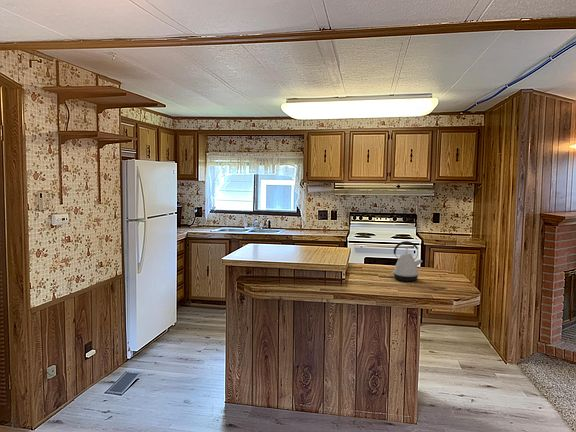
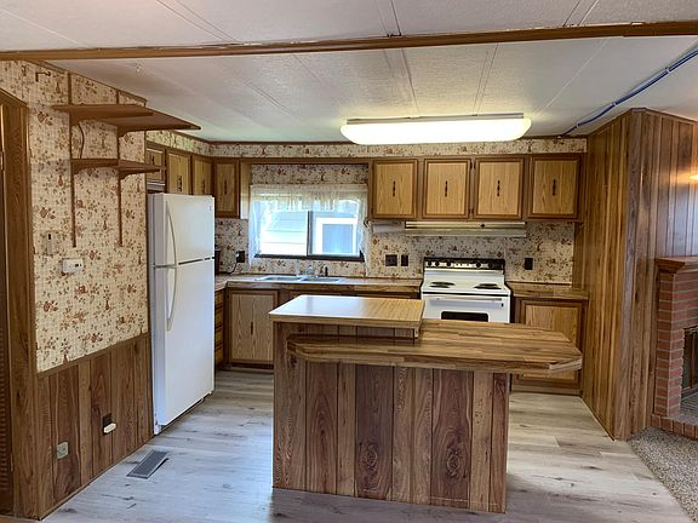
- kettle (407, 260)
